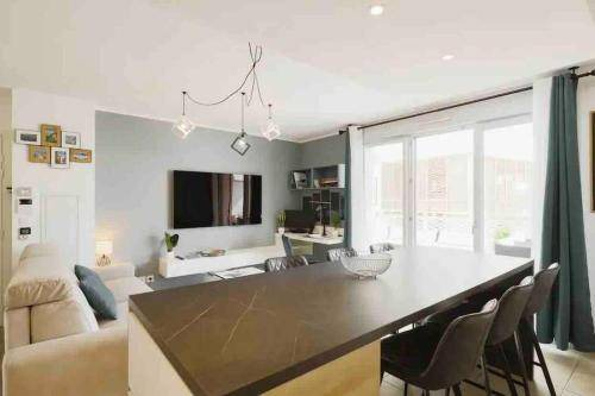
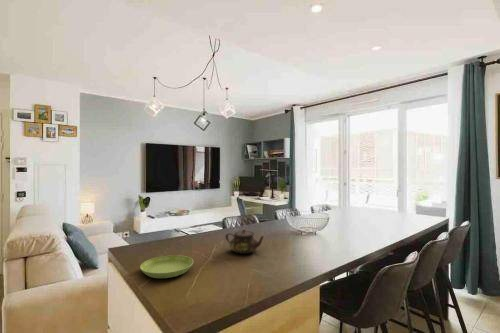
+ teapot (244, 239)
+ saucer (167, 266)
